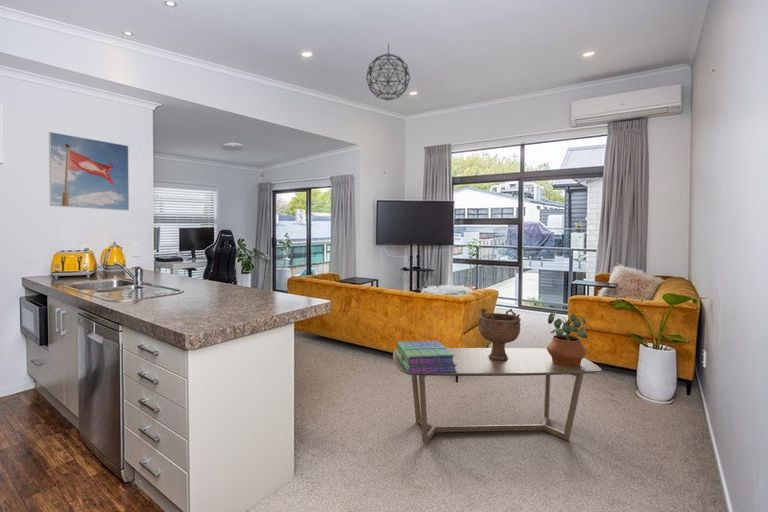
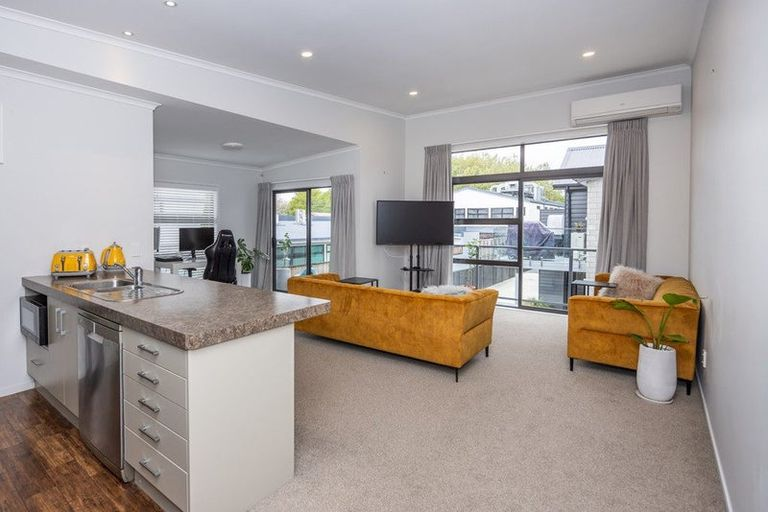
- stack of books (424, 355)
- decorative bowl (498, 333)
- potted plant (569, 338)
- pendant light (388, 71)
- coffee table (490, 375)
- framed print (91, 174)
